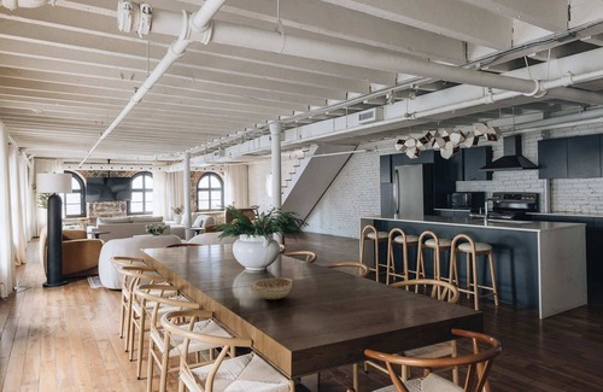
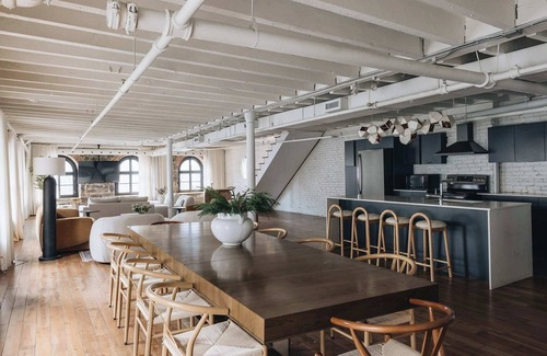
- decorative bowl (273, 289)
